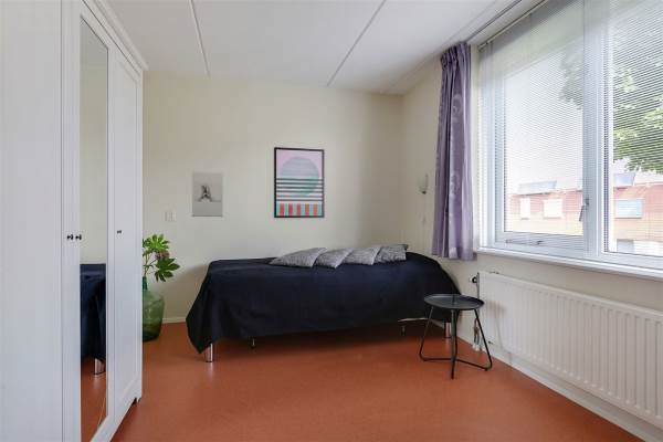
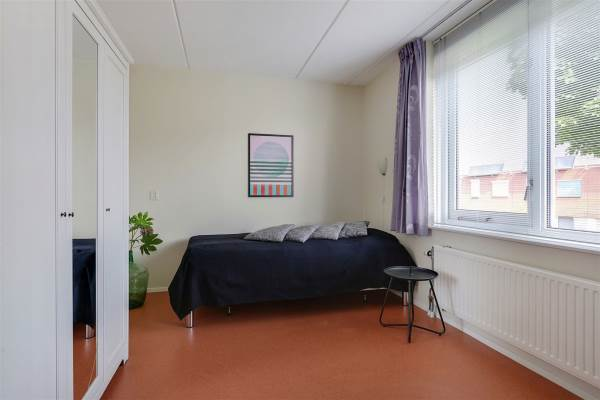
- wall sculpture (208, 194)
